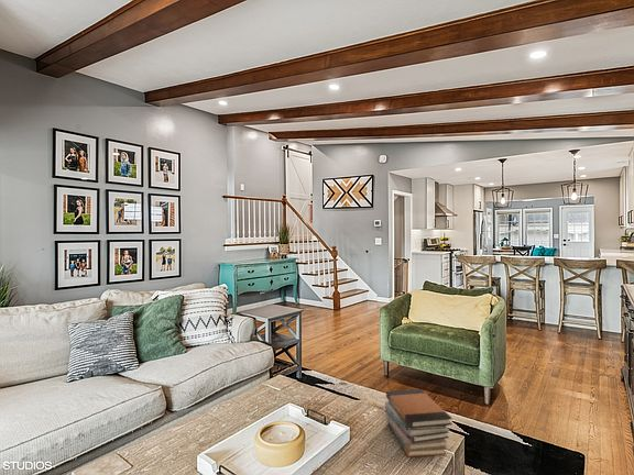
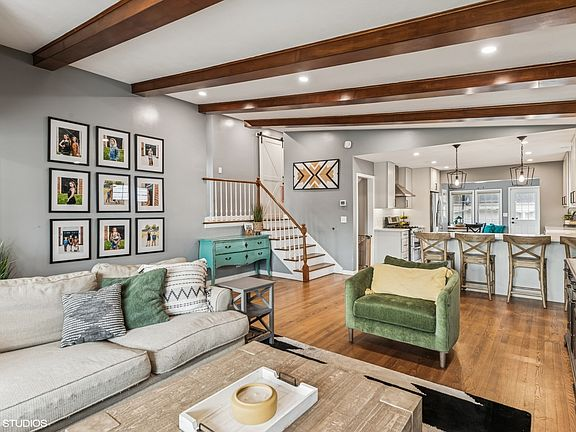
- book stack (415, 420)
